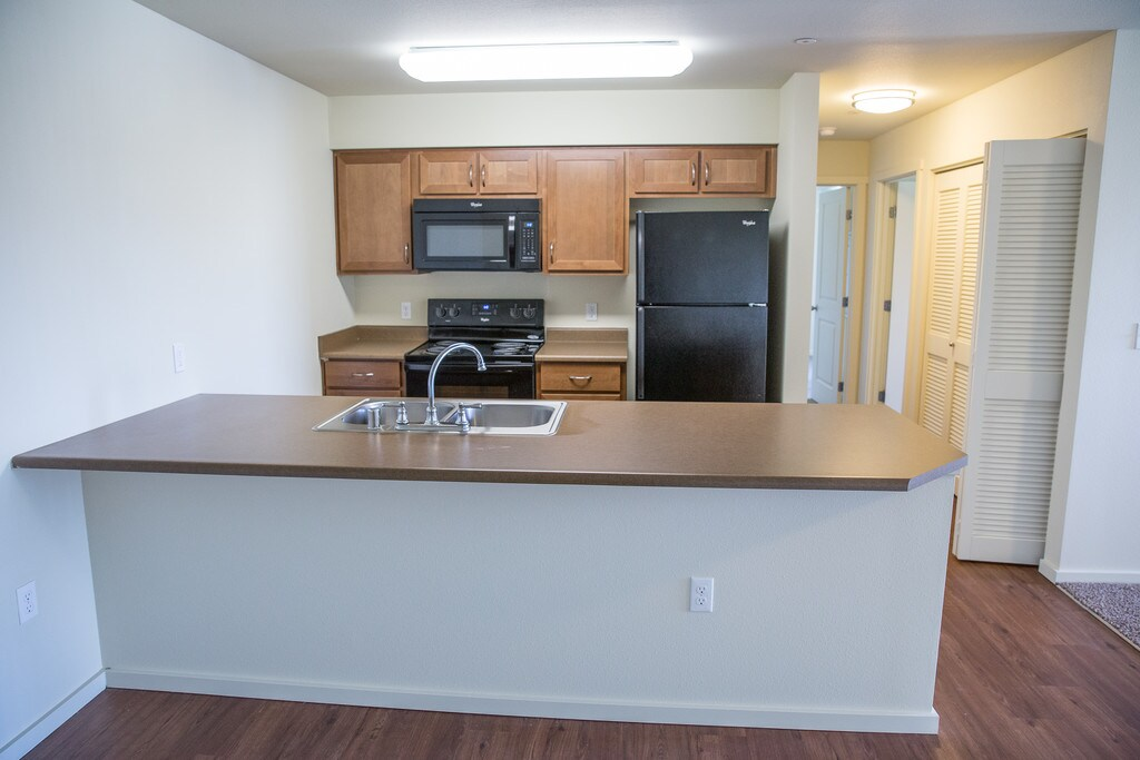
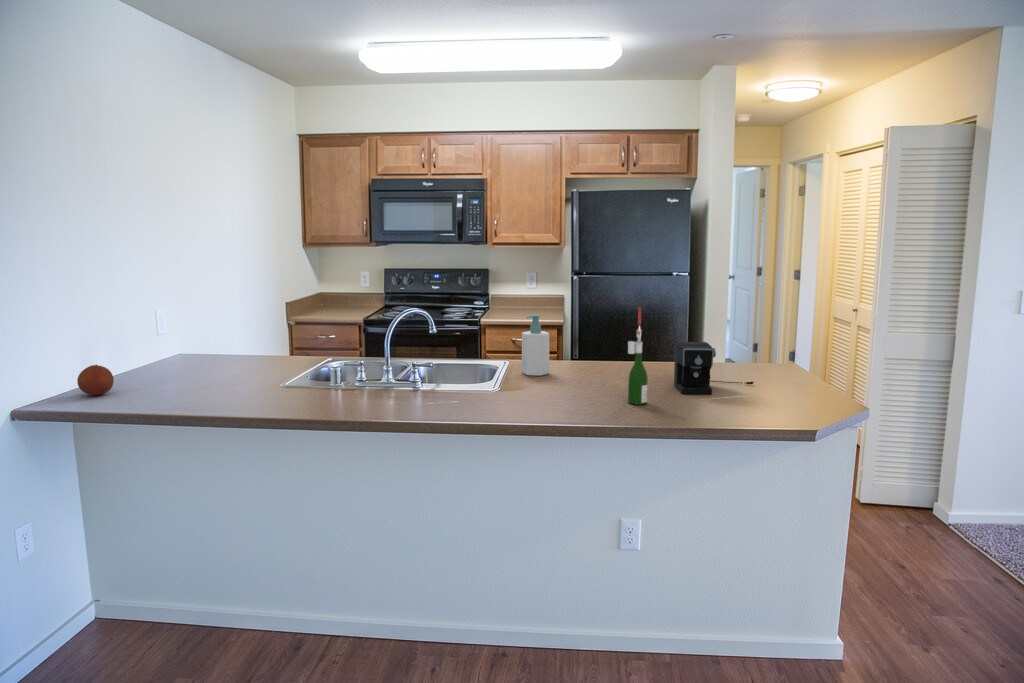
+ wine bottle (637, 354)
+ soap bottle (535, 344)
+ fruit (95, 379)
+ coffee maker (712, 365)
